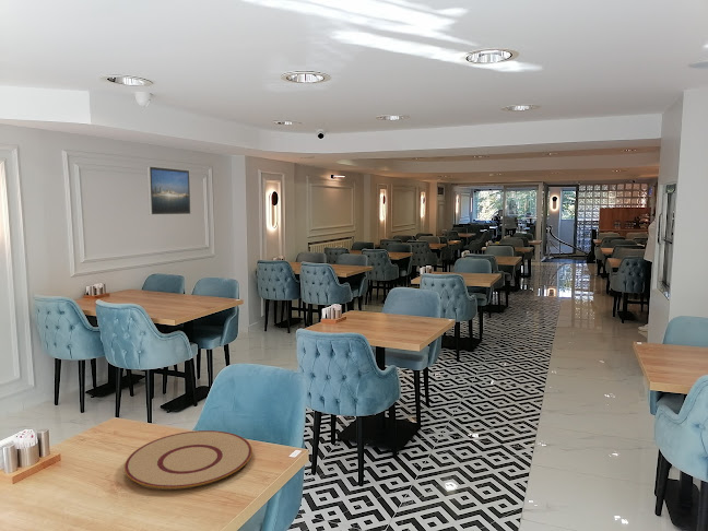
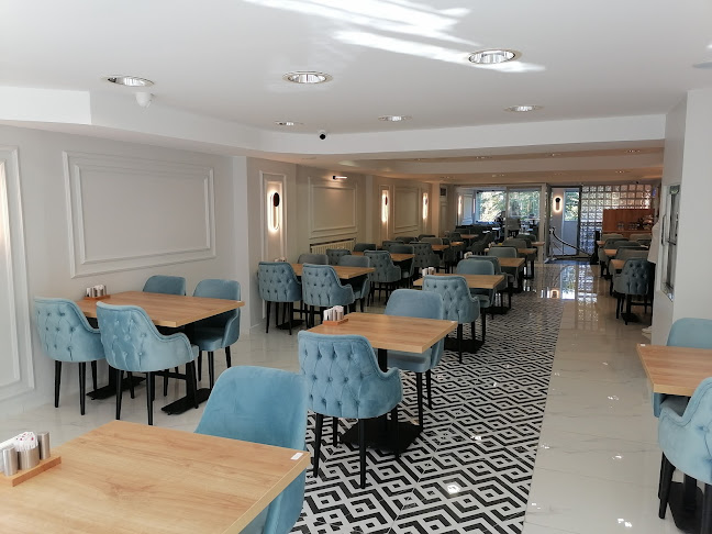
- plate (190, 458)
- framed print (169, 191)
